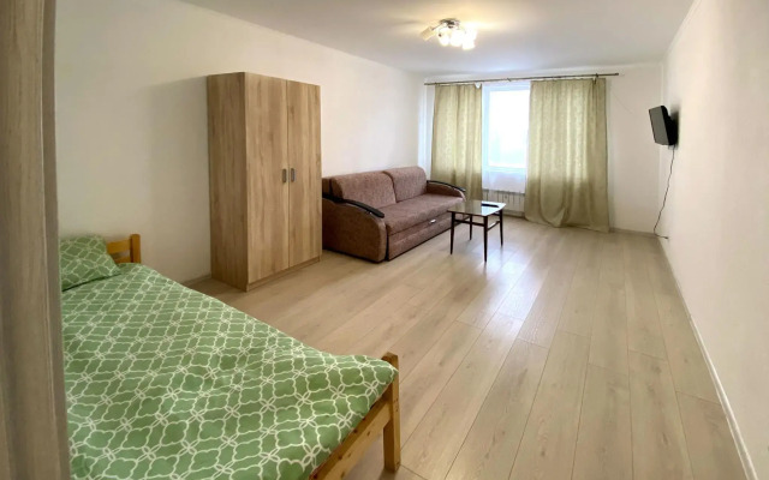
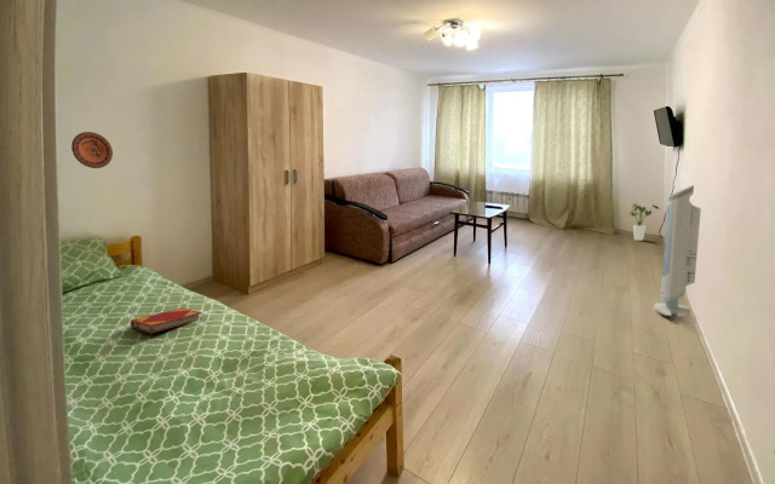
+ house plant (642, 220)
+ decorative plate (92, 150)
+ air purifier (676, 248)
+ hardback book (167, 319)
